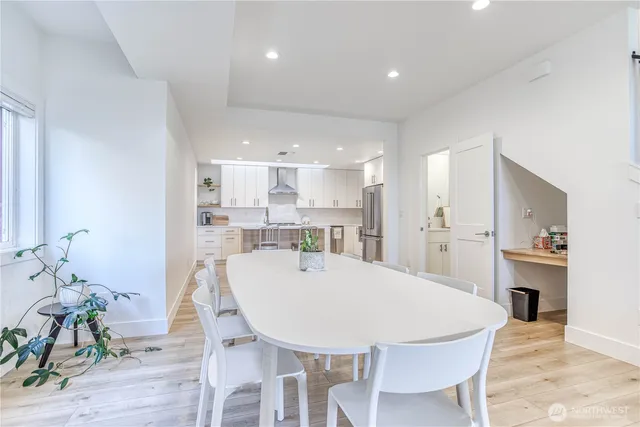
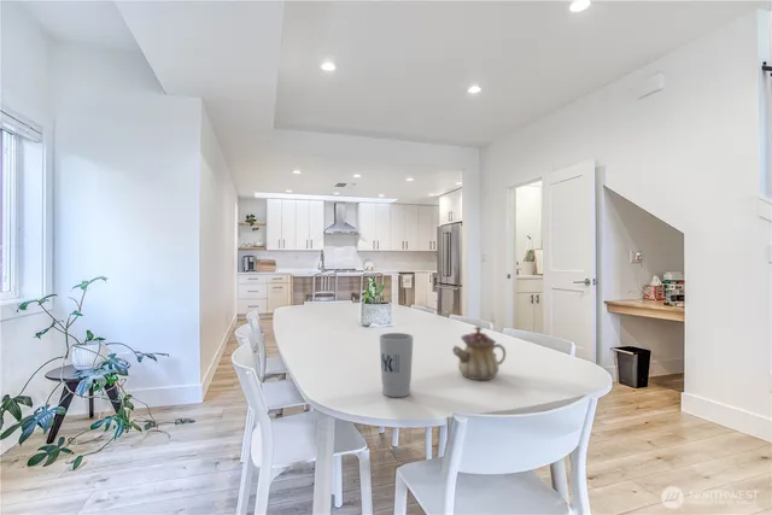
+ cup (396, 364)
+ teapot (480, 350)
